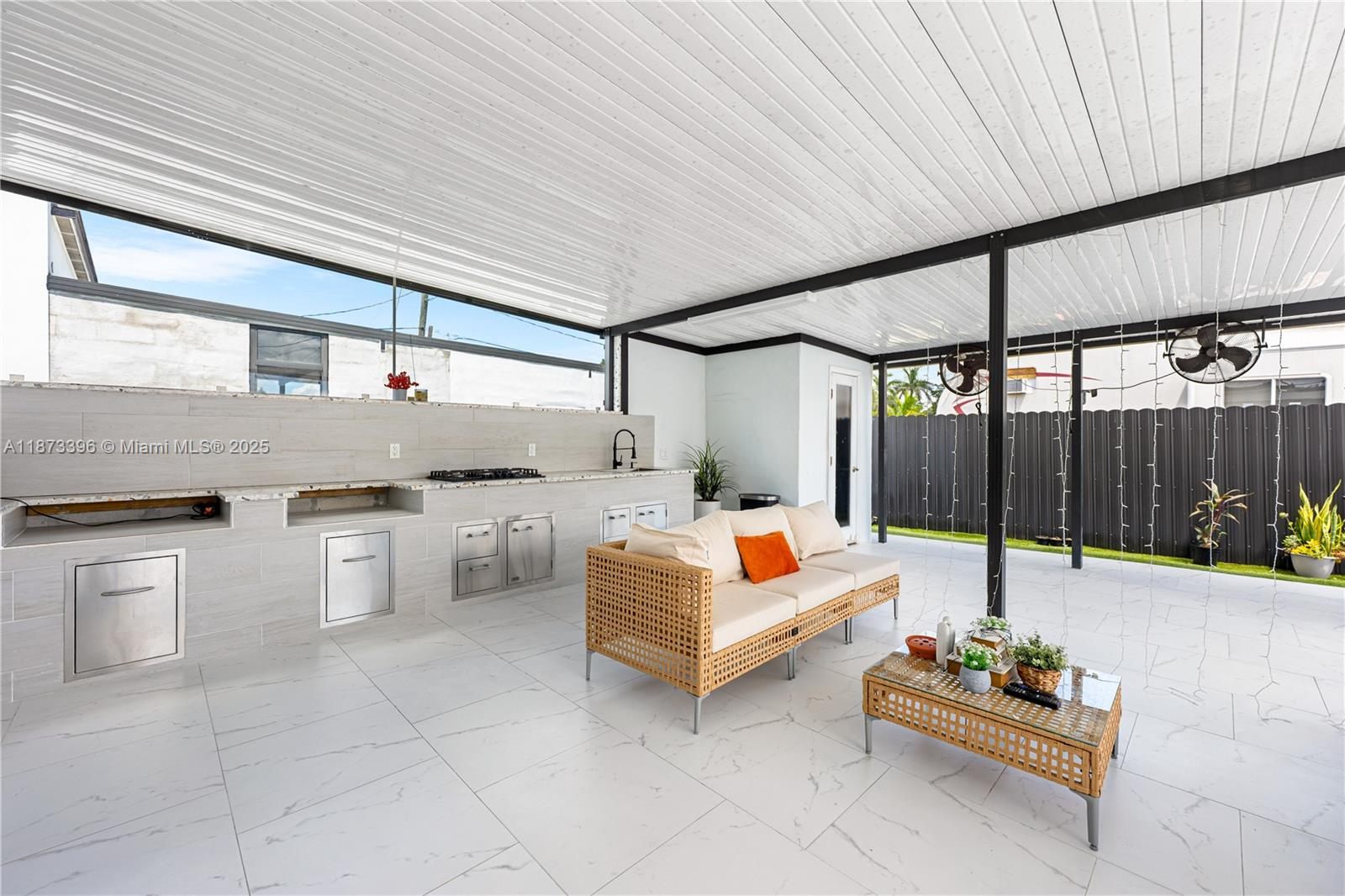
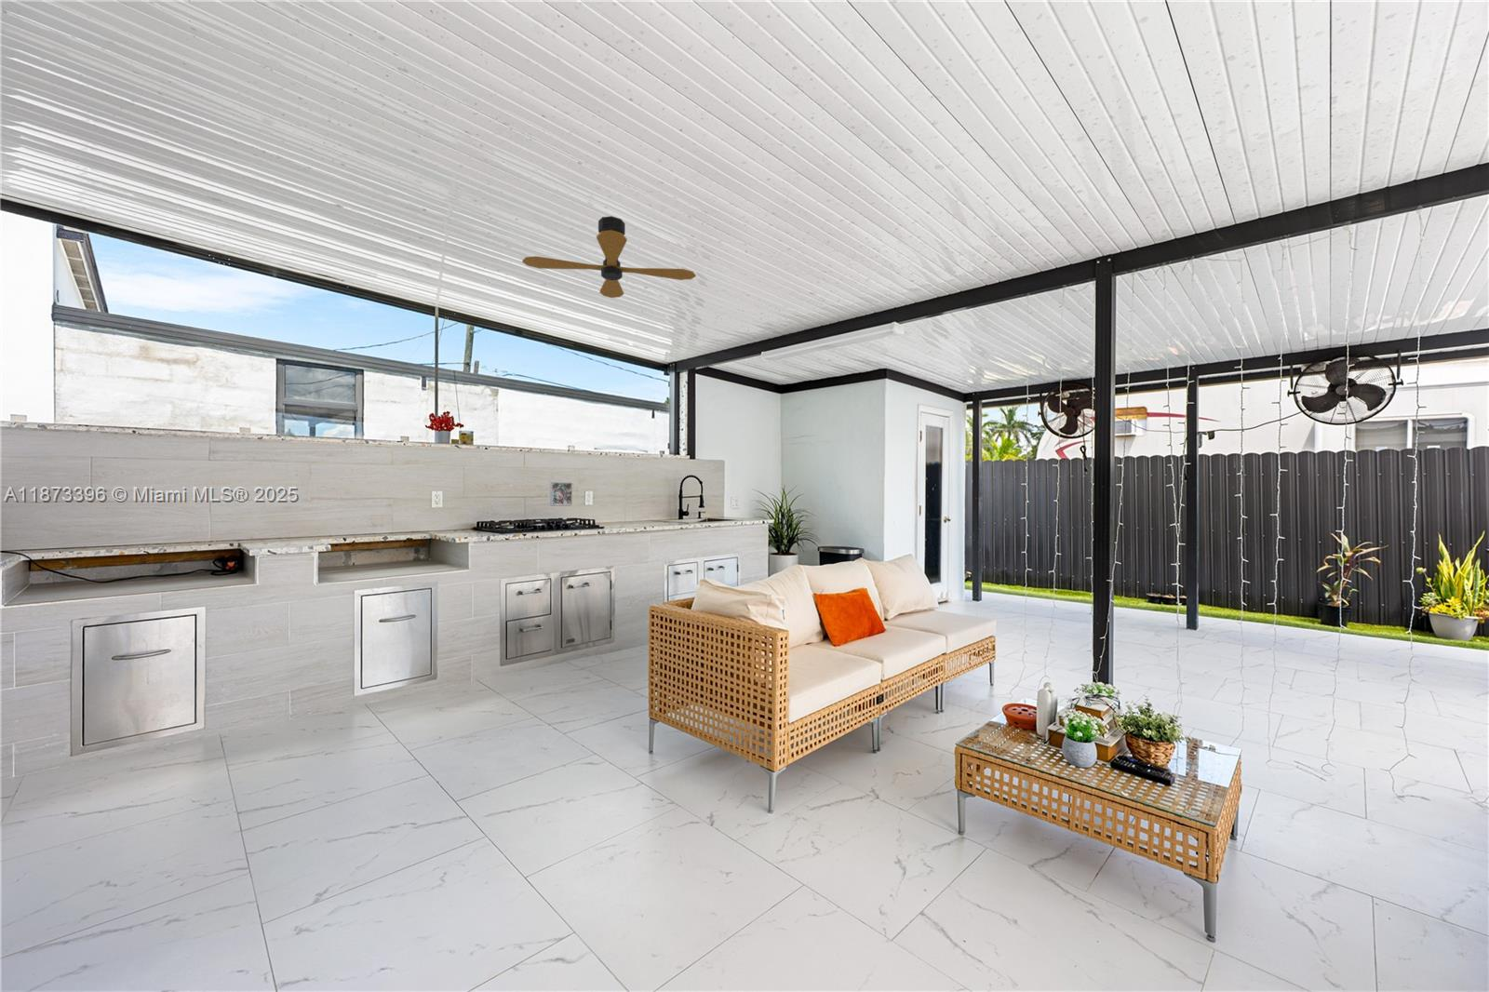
+ decorative tile (561, 494)
+ ceiling fan (611, 249)
